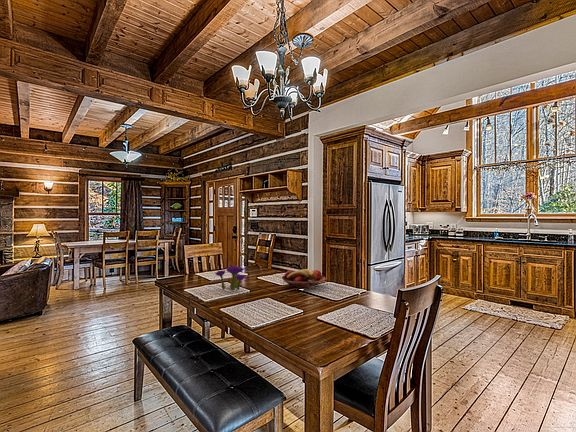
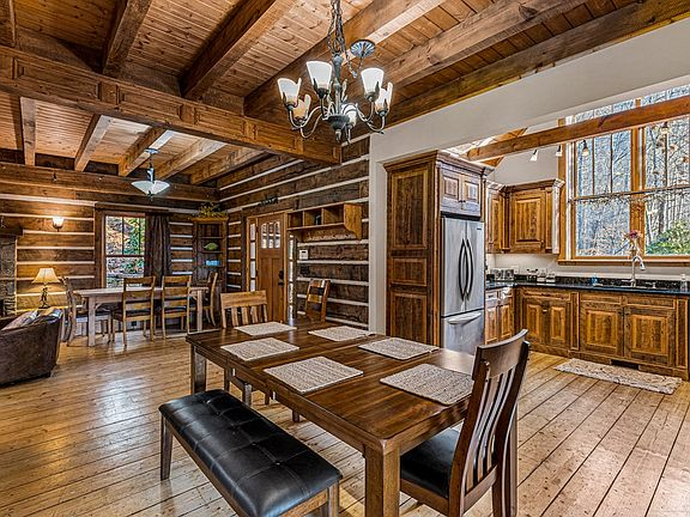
- fruit basket (304, 277)
- flower (234, 277)
